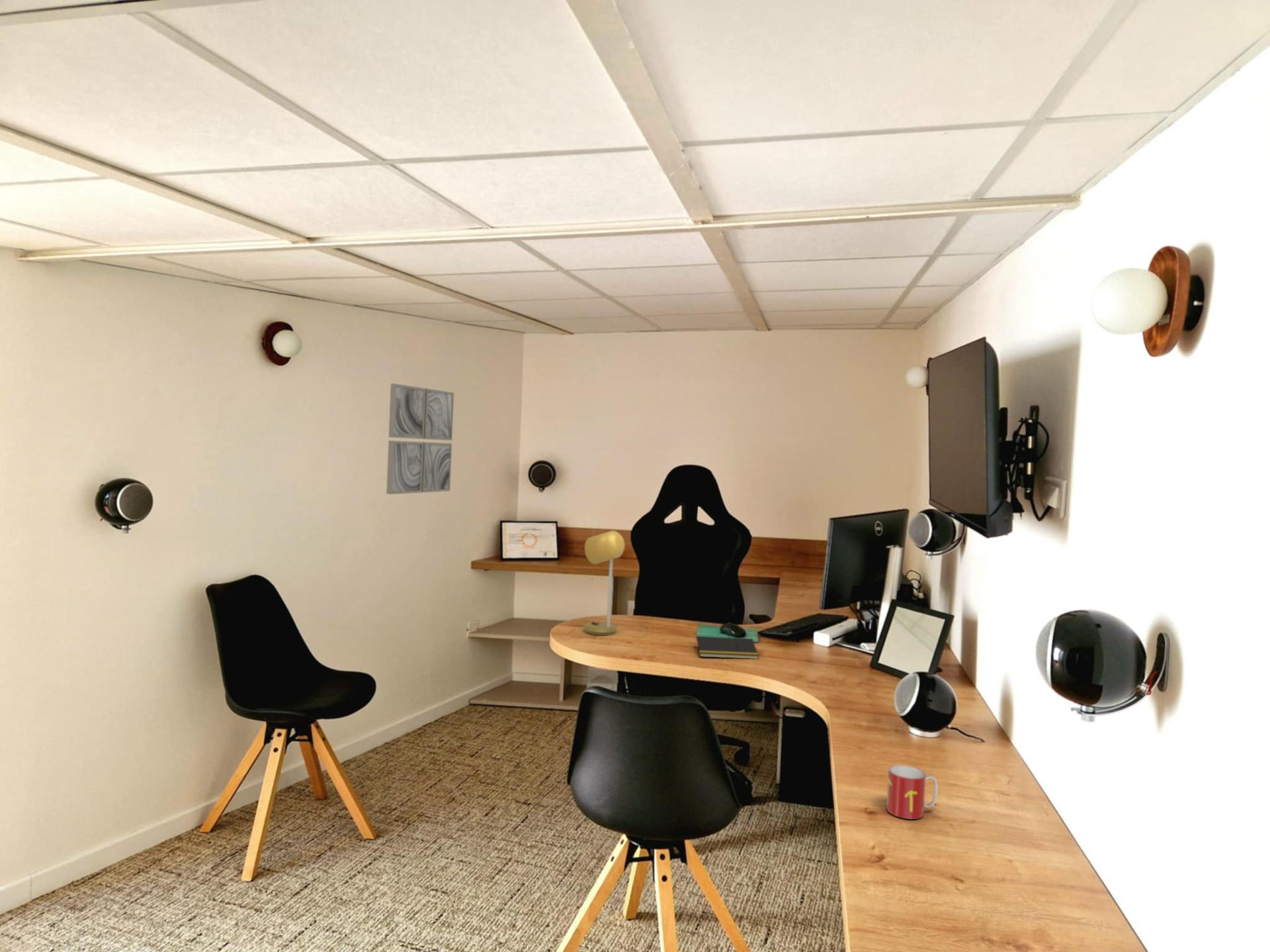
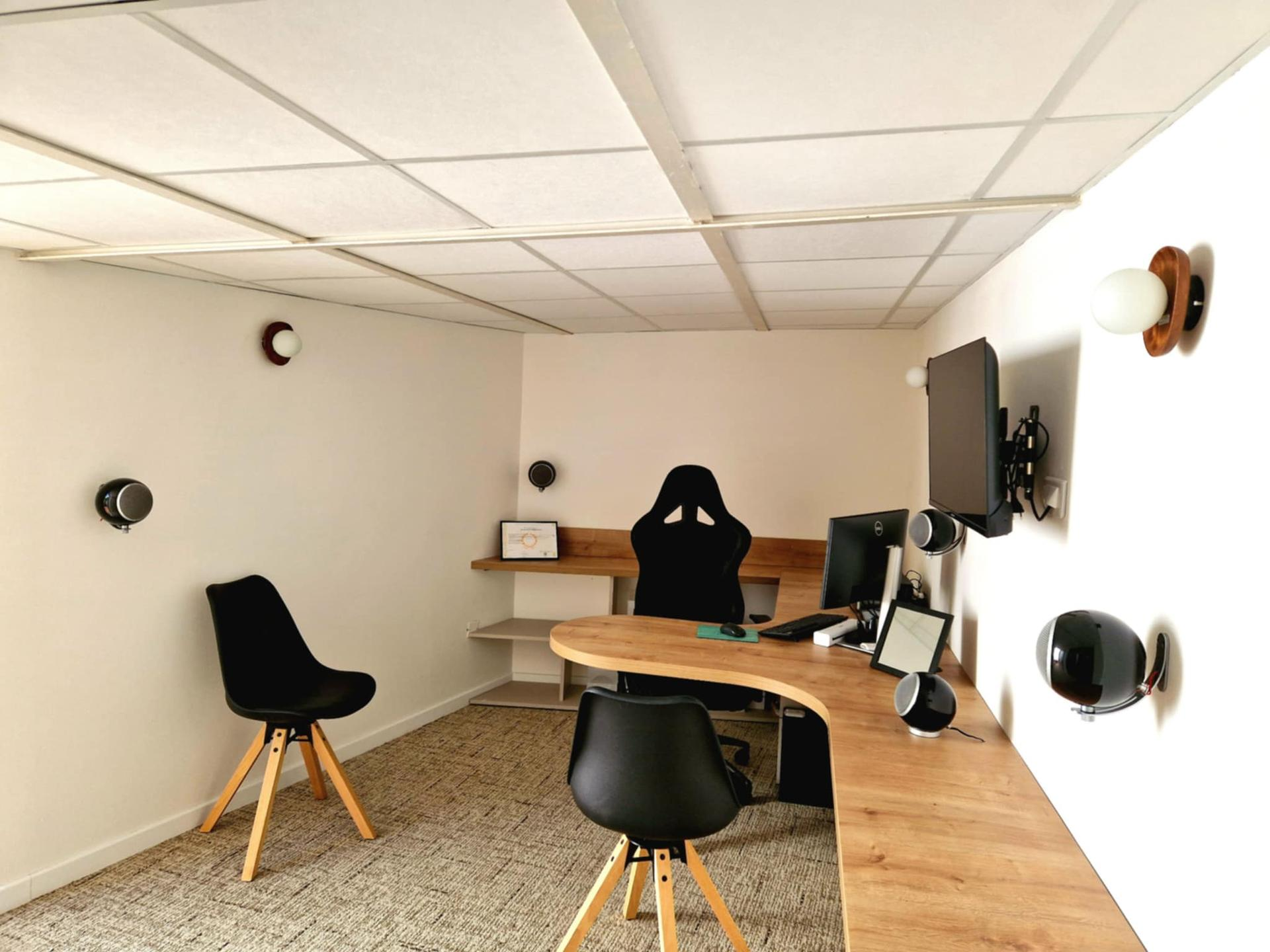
- desk lamp (609, 580)
- wall art (421, 442)
- notepad (726, 647)
- mug (913, 791)
